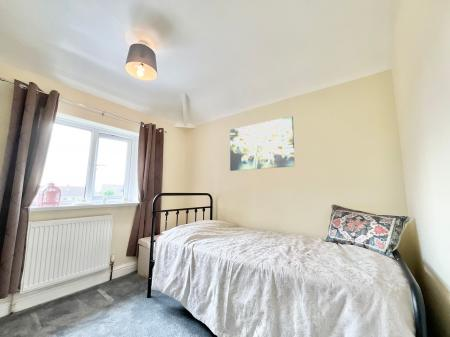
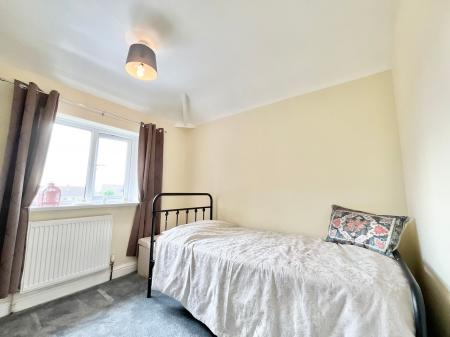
- wall art (258, 146)
